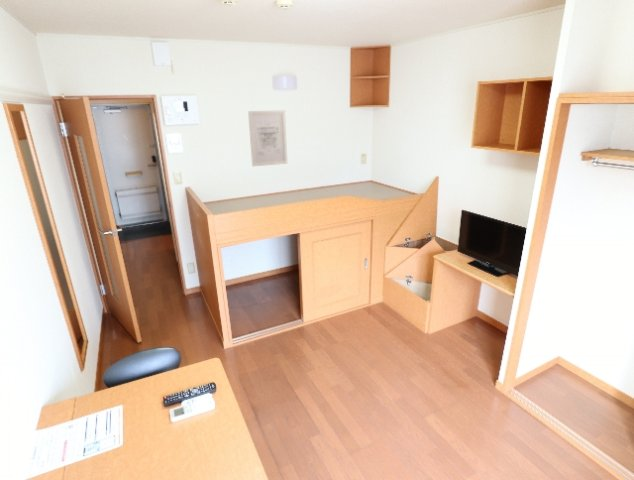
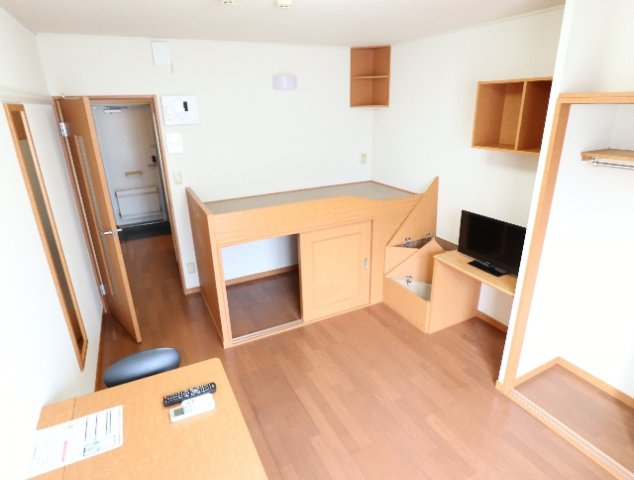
- wall art (268, 138)
